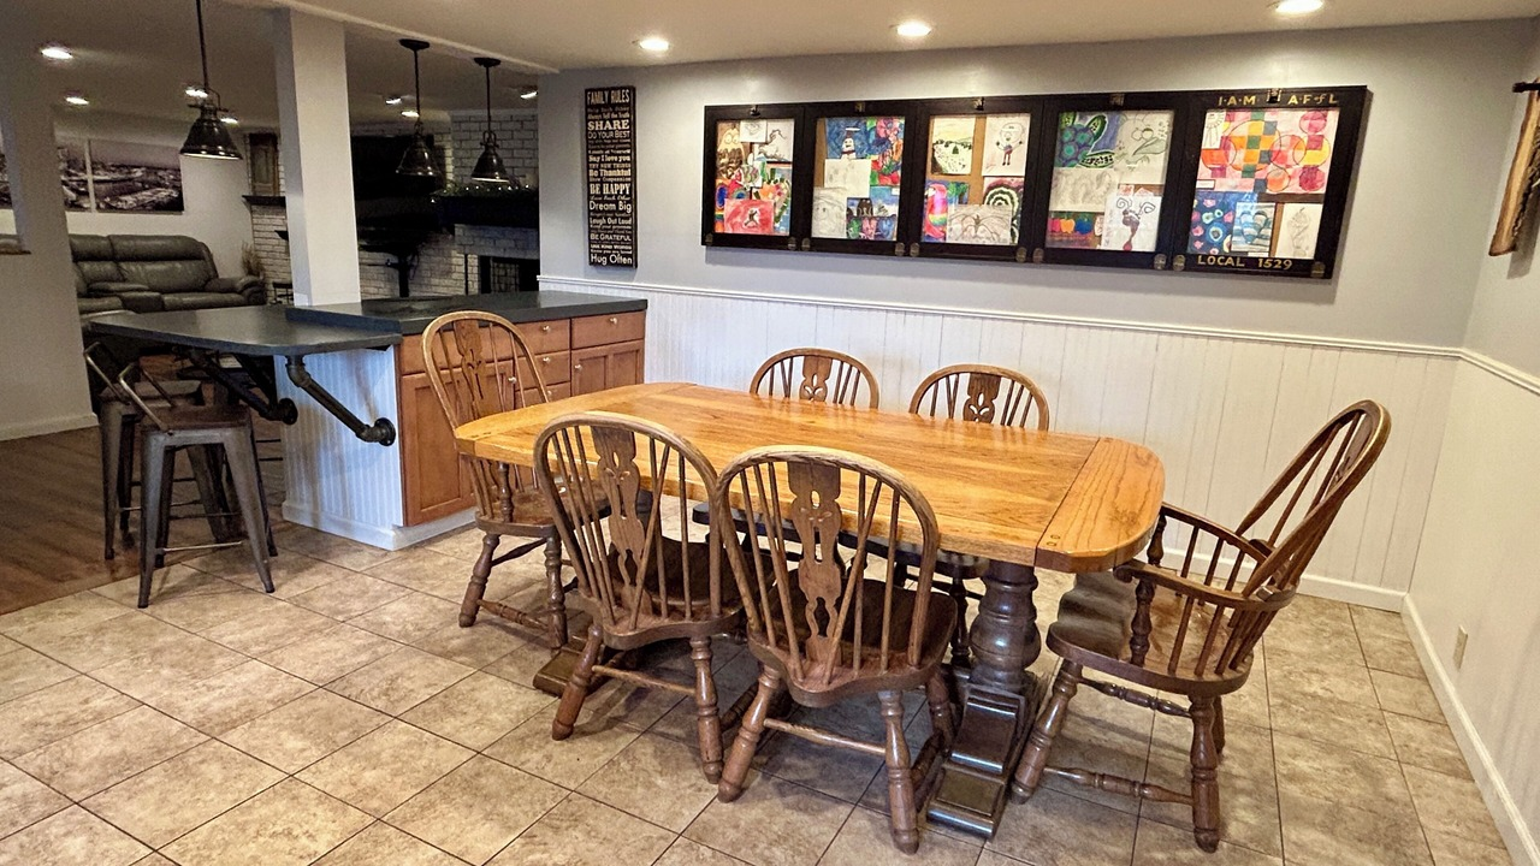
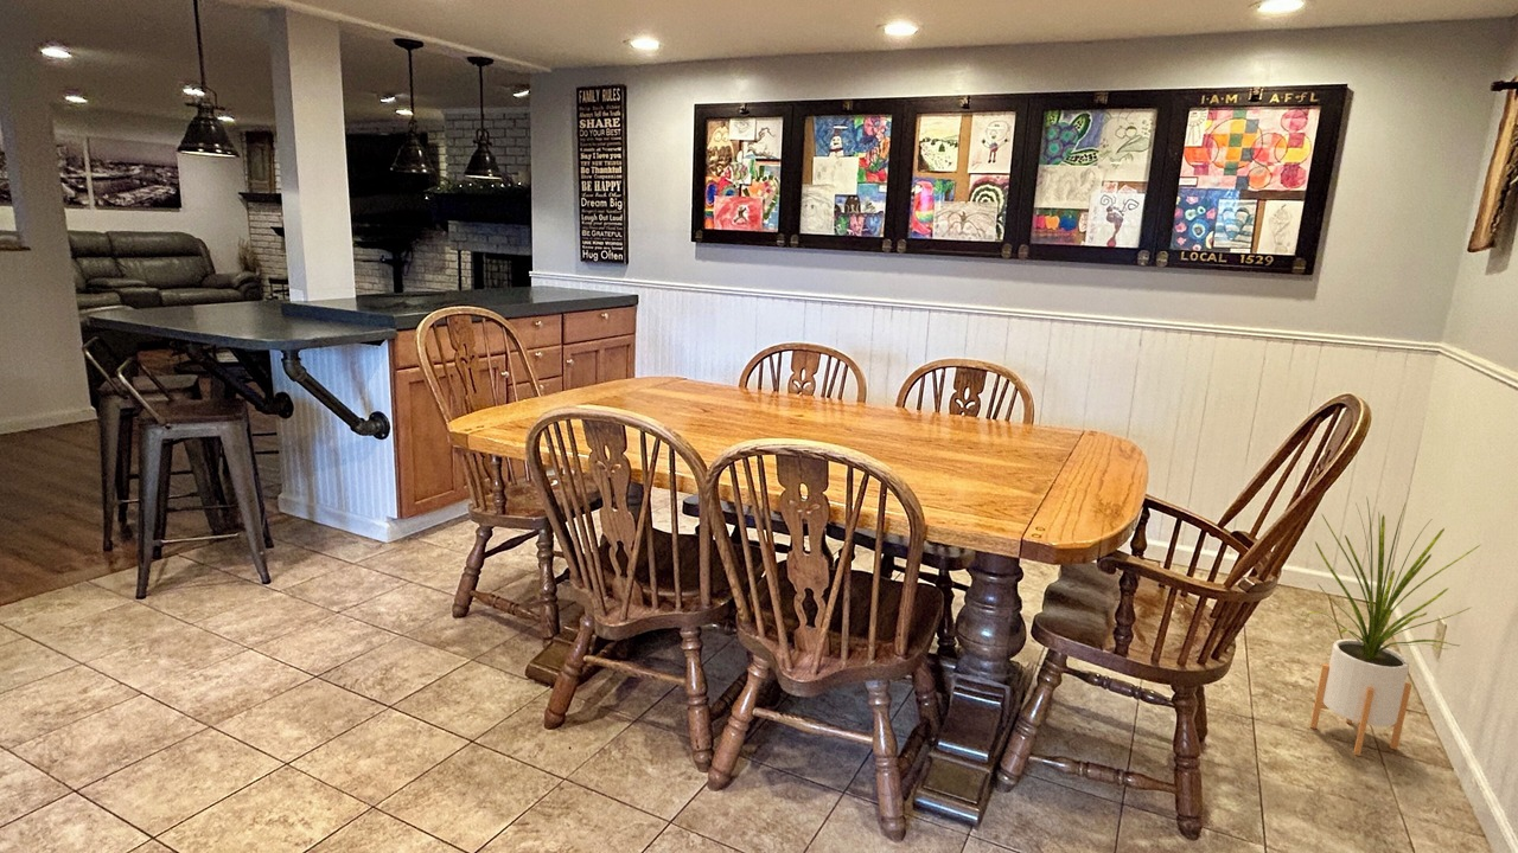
+ house plant (1380, 627)
